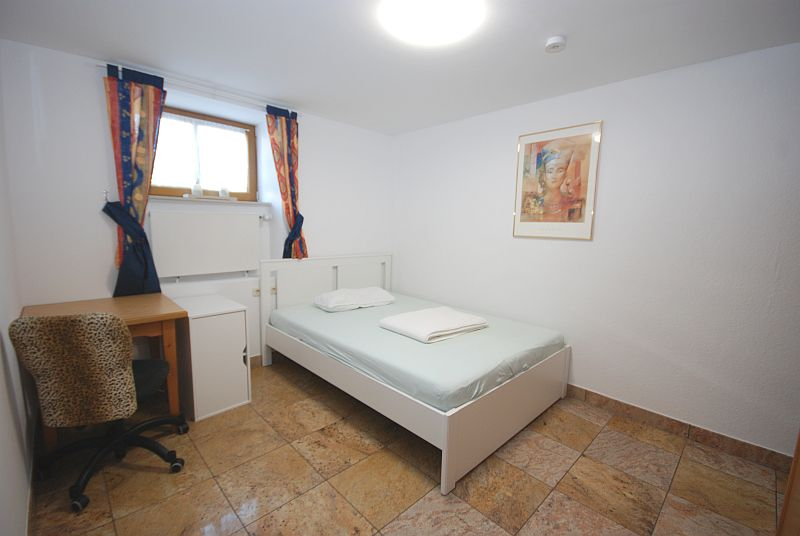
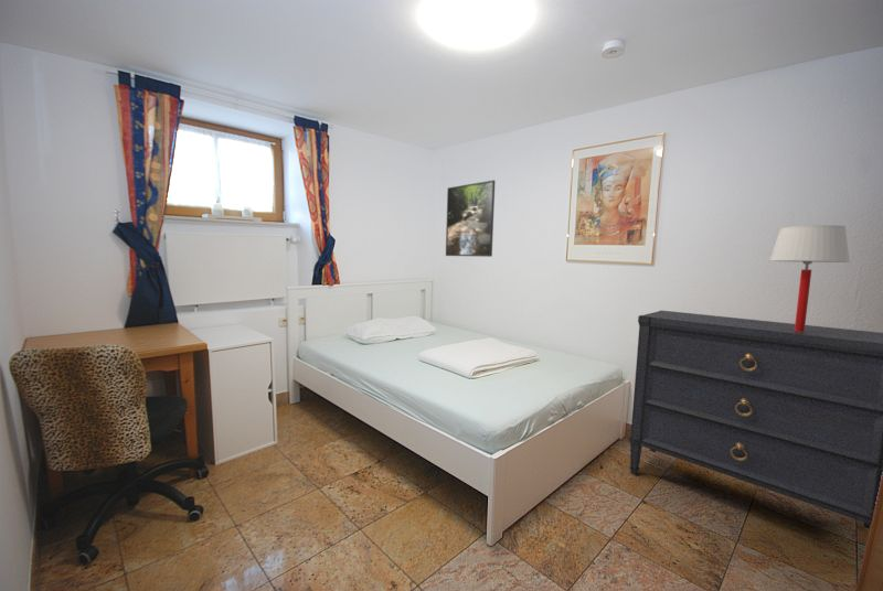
+ table lamp (805, 279)
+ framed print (468, 221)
+ dresser (747, 412)
